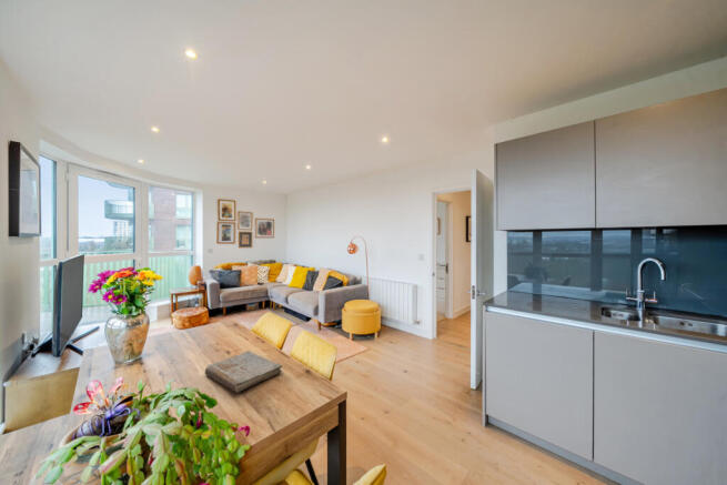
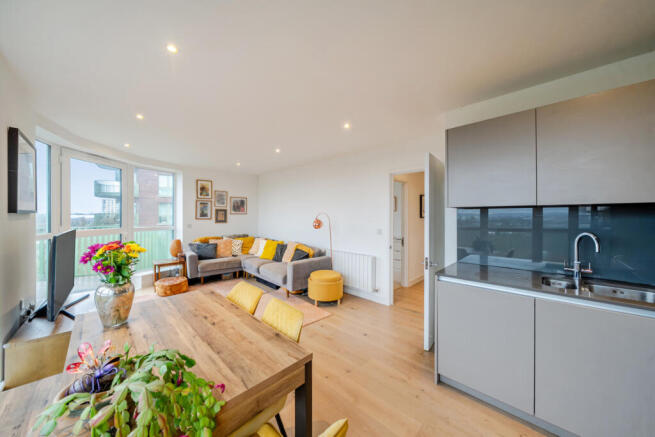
- book (243, 368)
